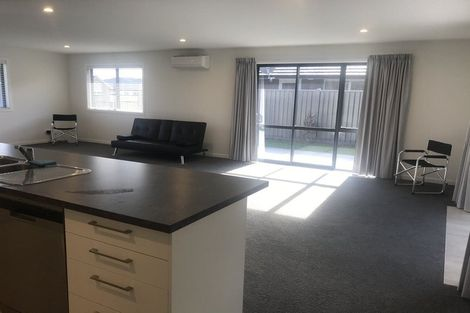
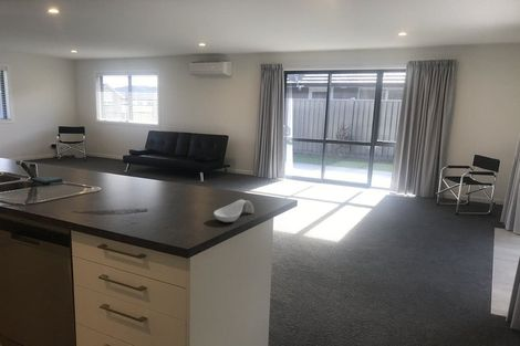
+ spoon rest (235, 210)
